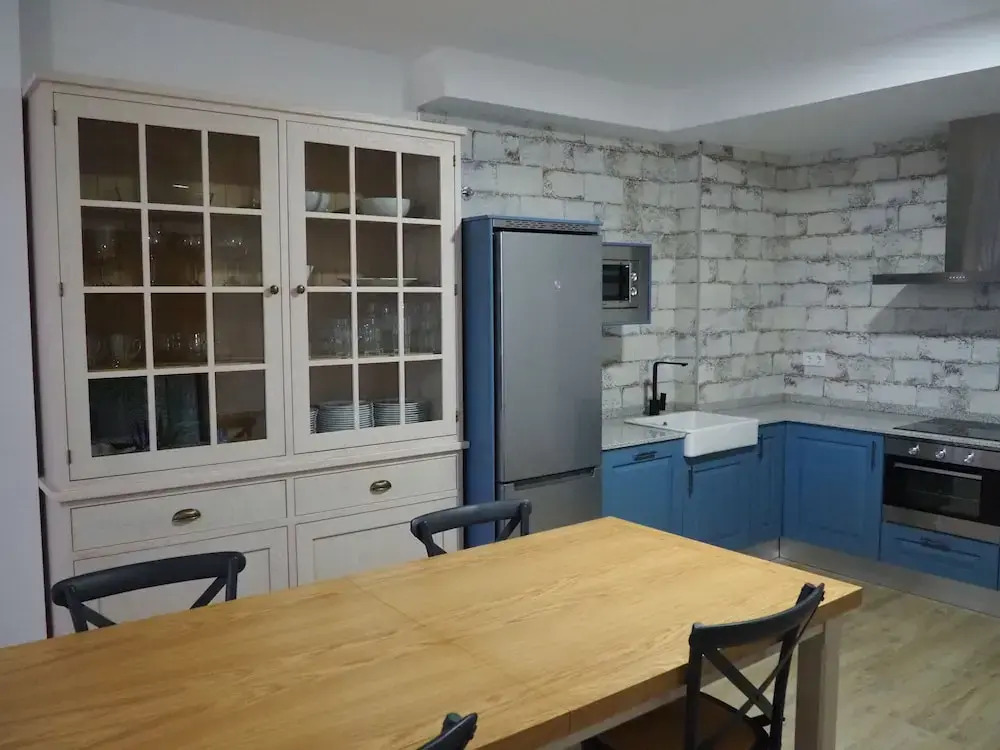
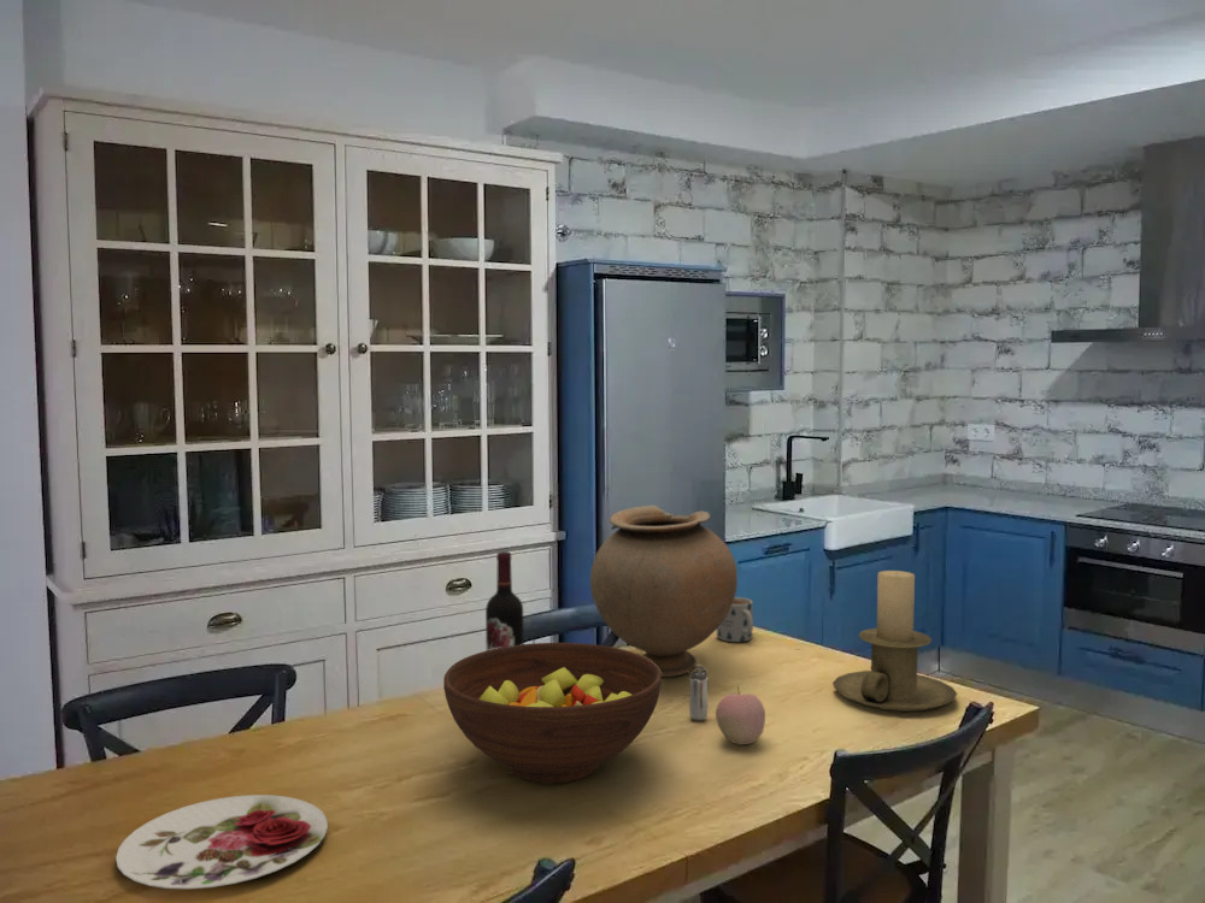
+ plate (225, 836)
+ candle holder (894, 633)
+ shaker (698, 692)
+ mug (737, 620)
+ fruit bowl (553, 720)
+ vase (663, 591)
+ apple (740, 714)
+ wine bottle (504, 630)
